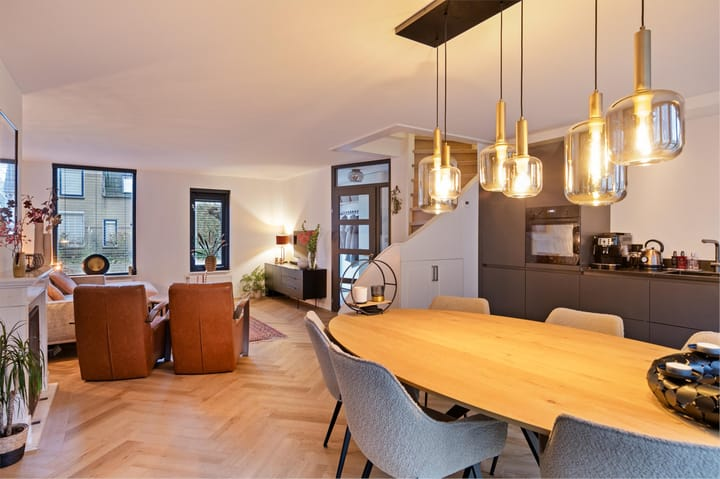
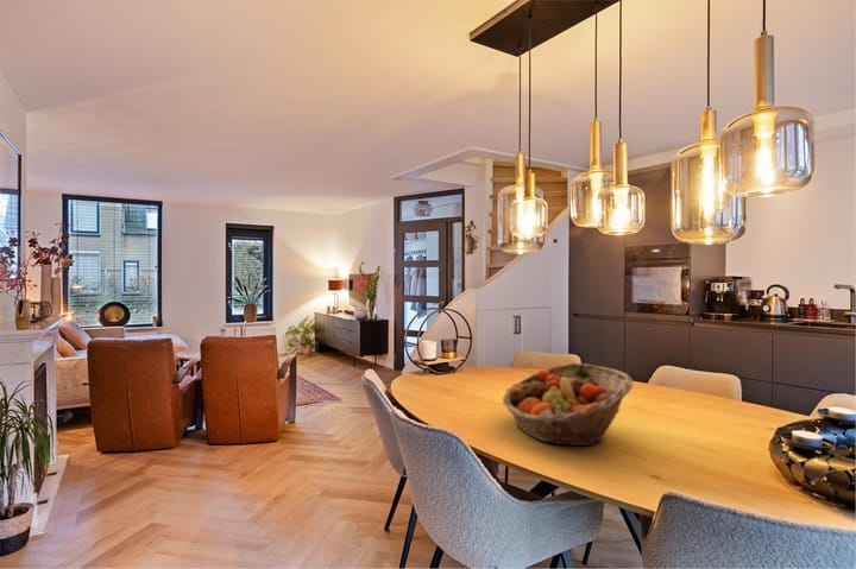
+ fruit basket (564, 399)
